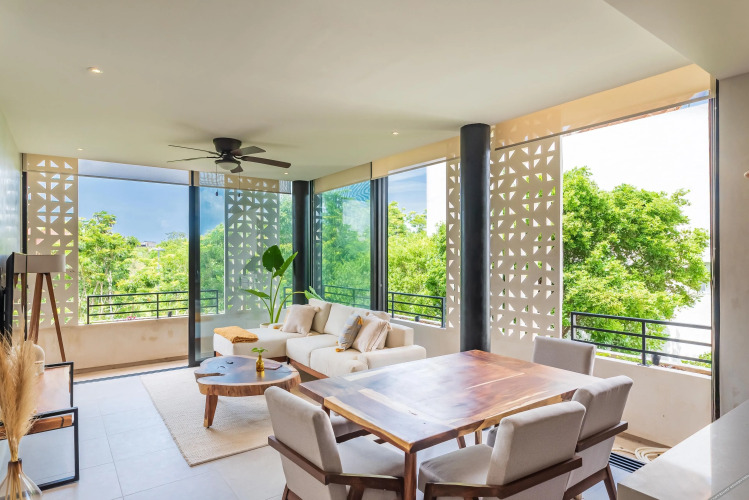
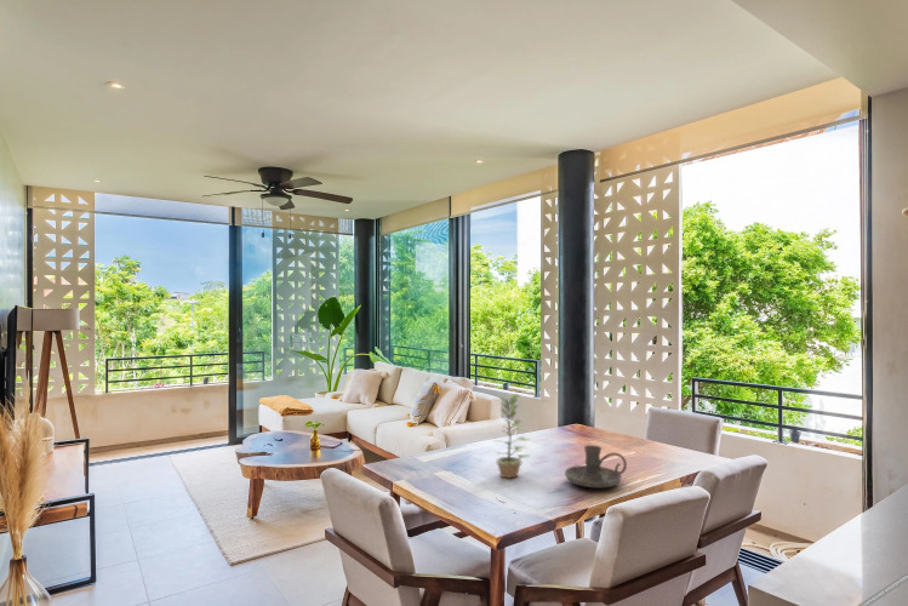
+ candle holder (598, 464)
+ plant (512, 434)
